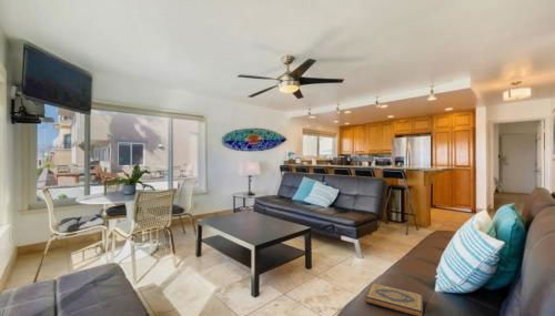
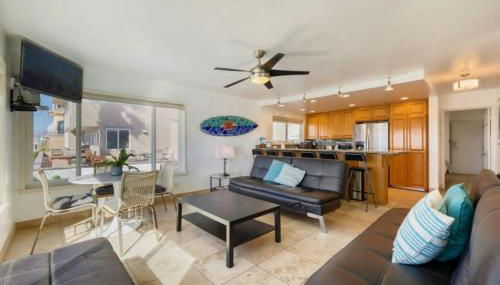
- hardback book (394, 298)
